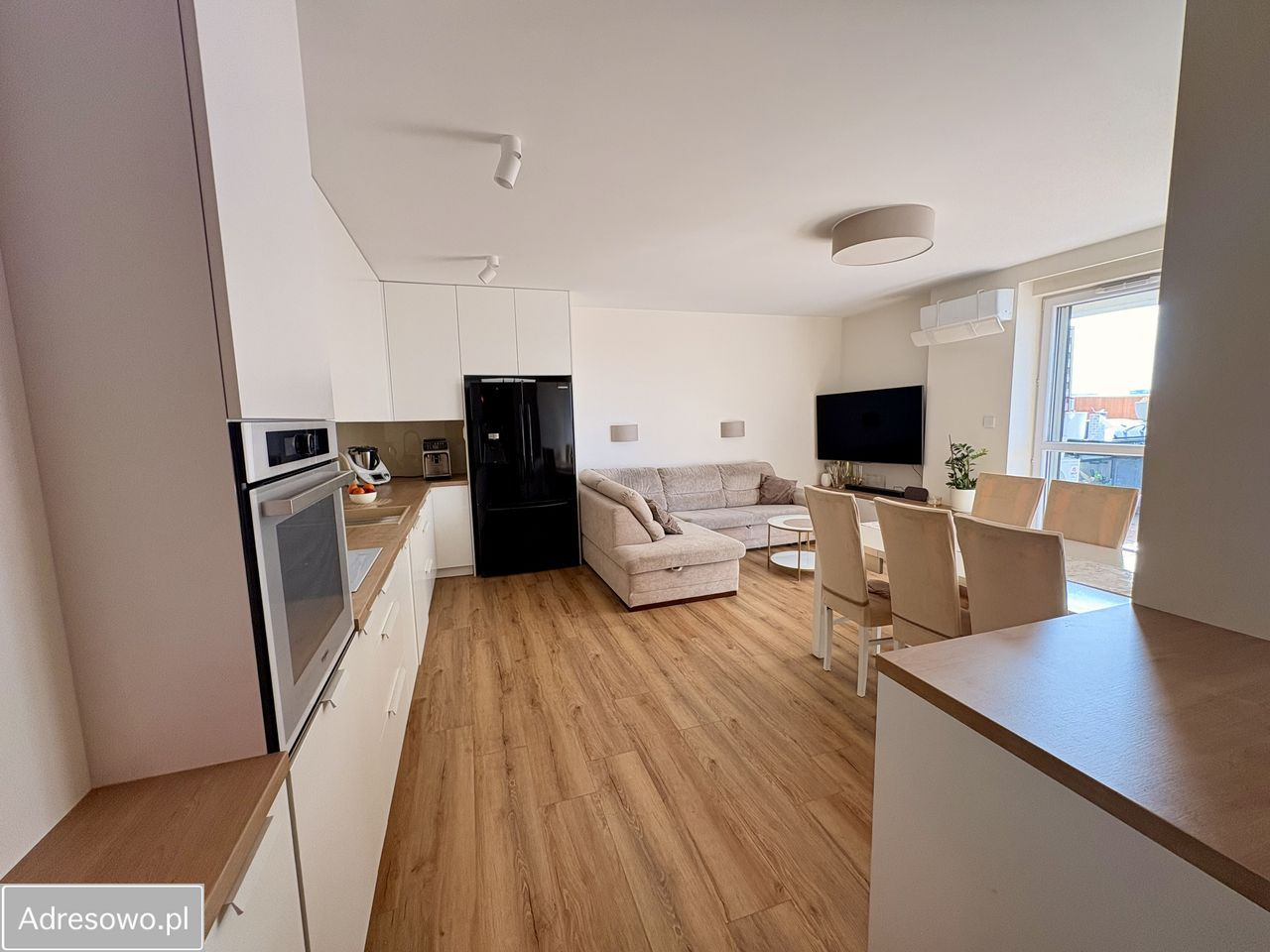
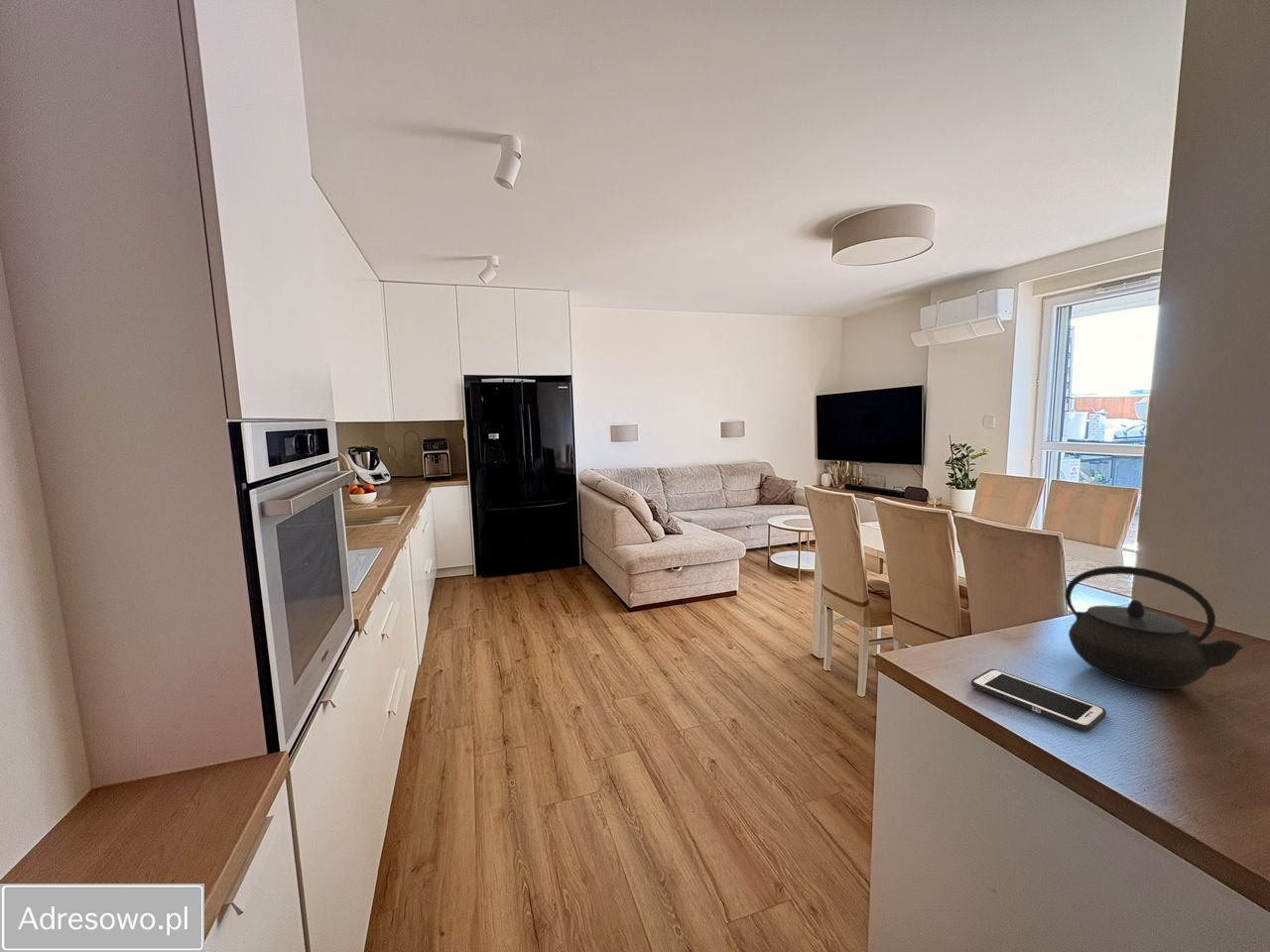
+ kettle (1146, 624)
+ cell phone (1034, 697)
